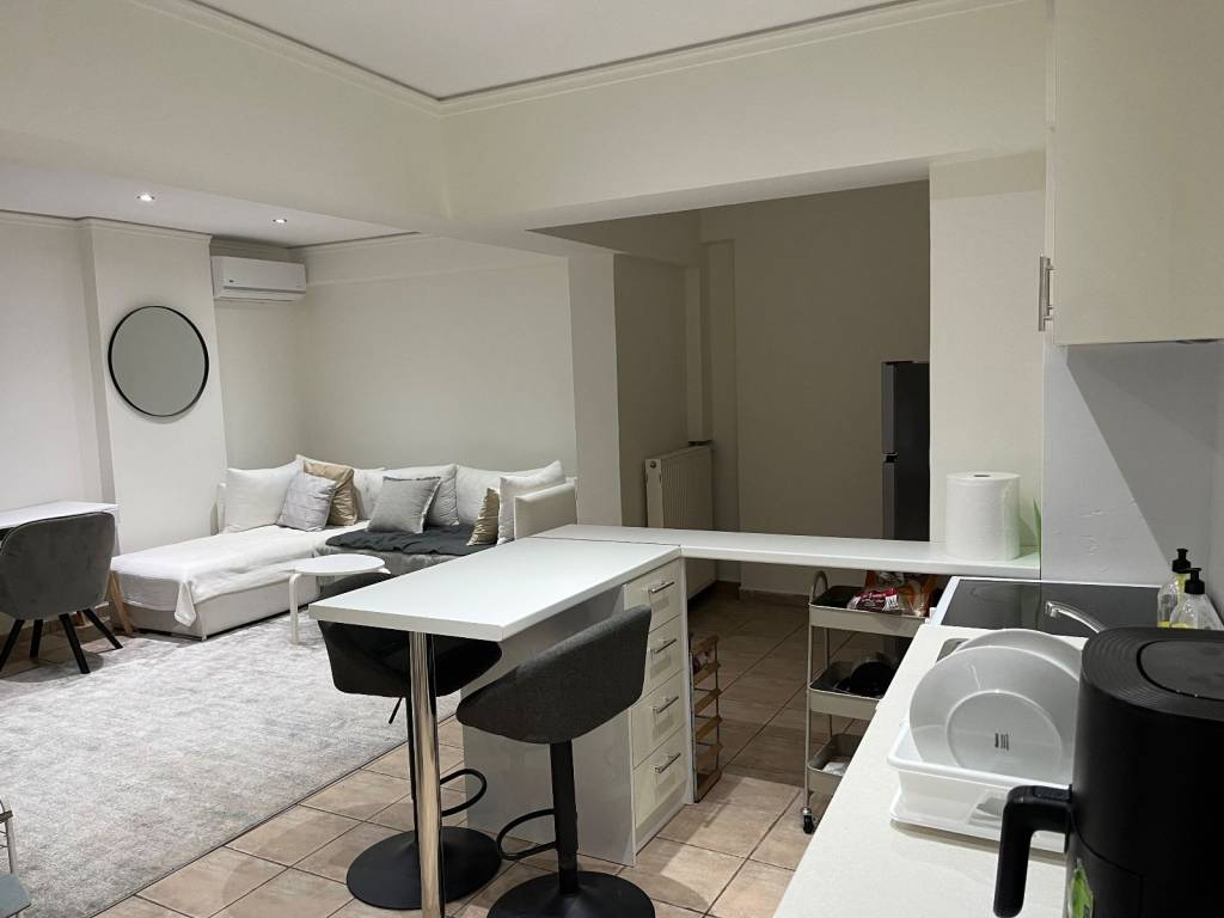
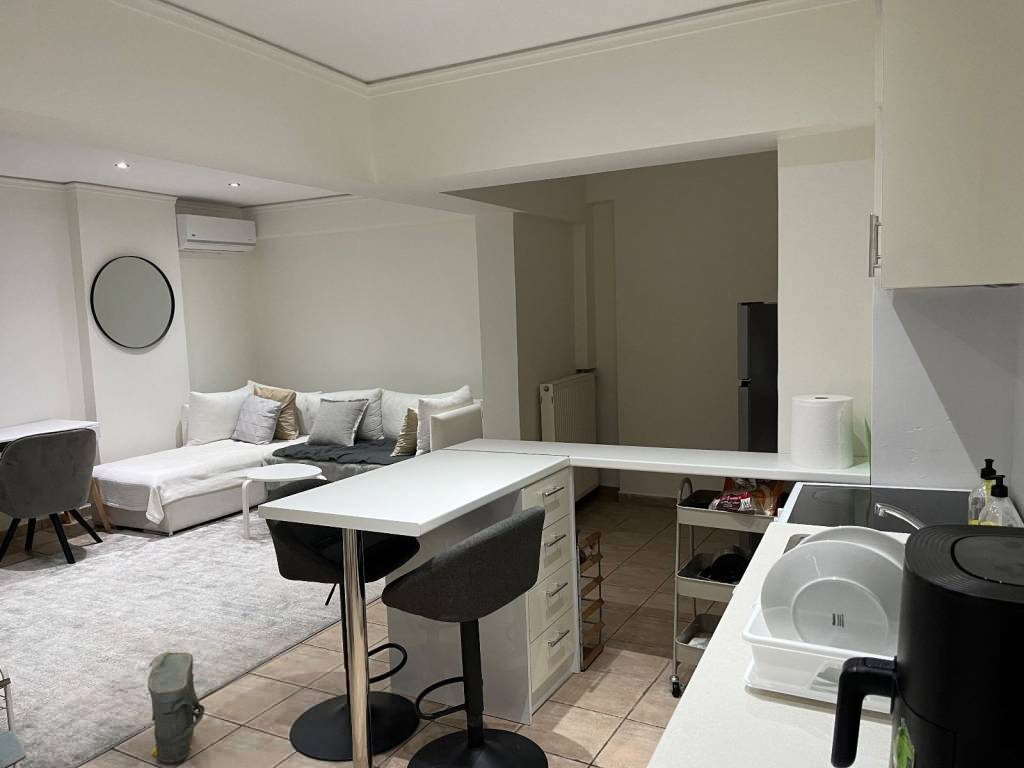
+ bag (178, 706)
